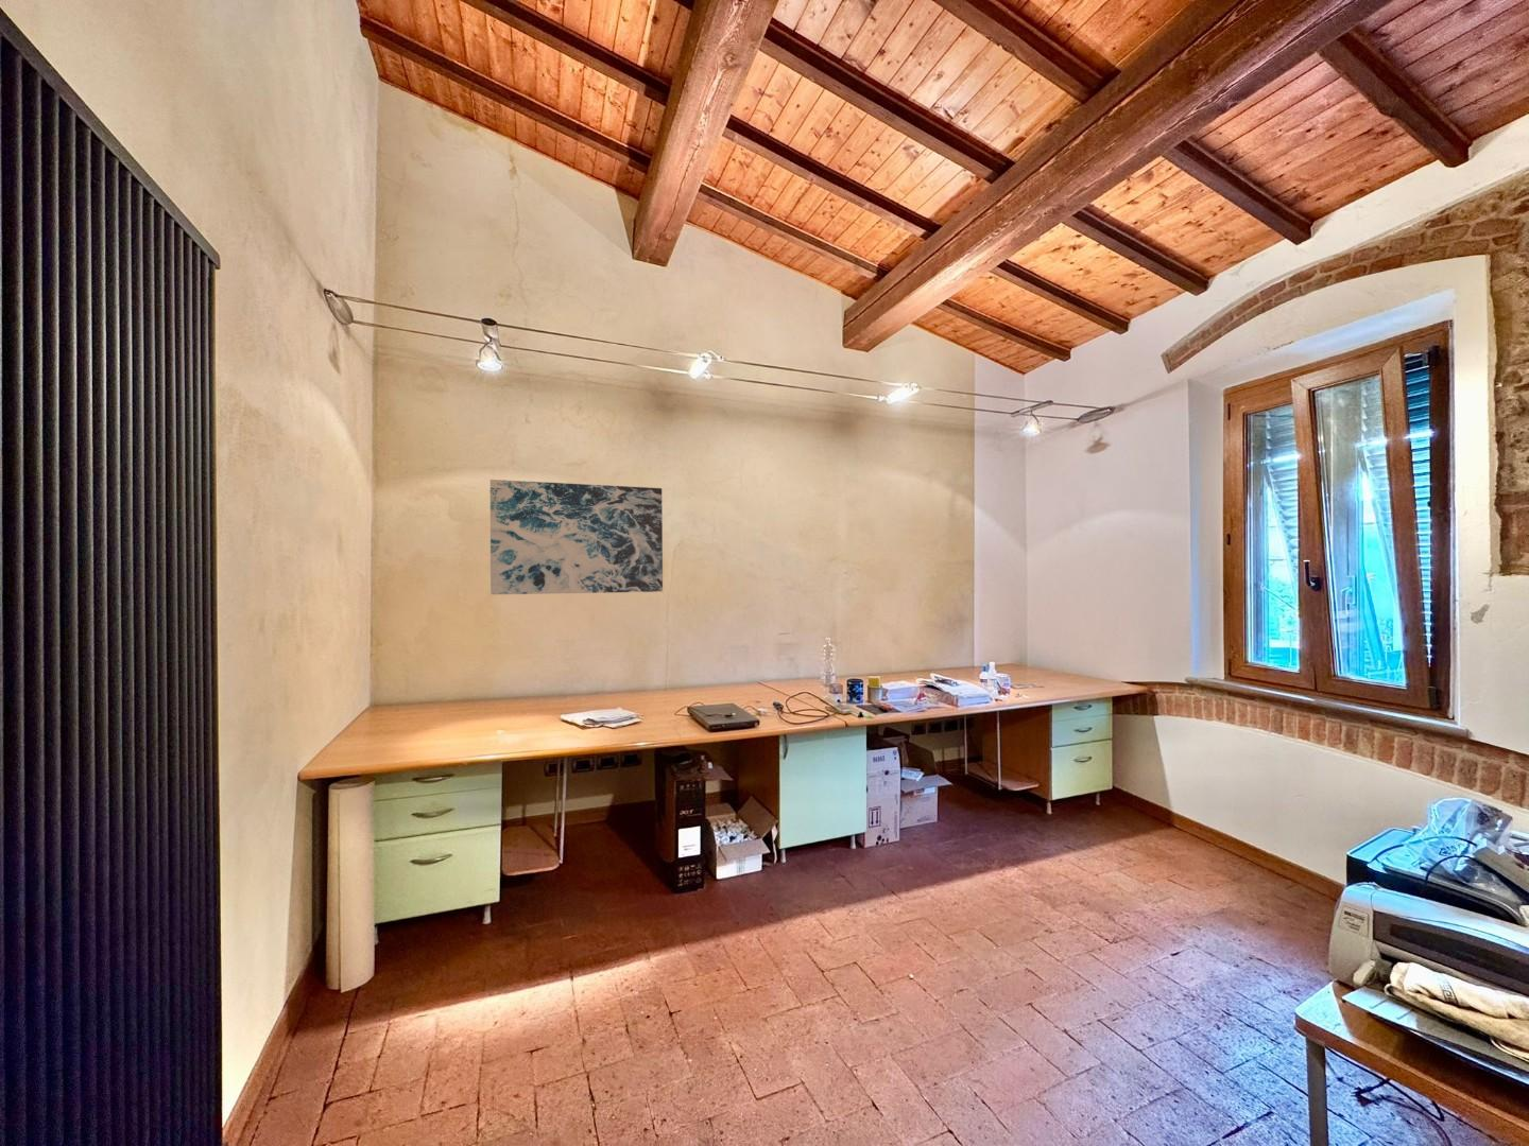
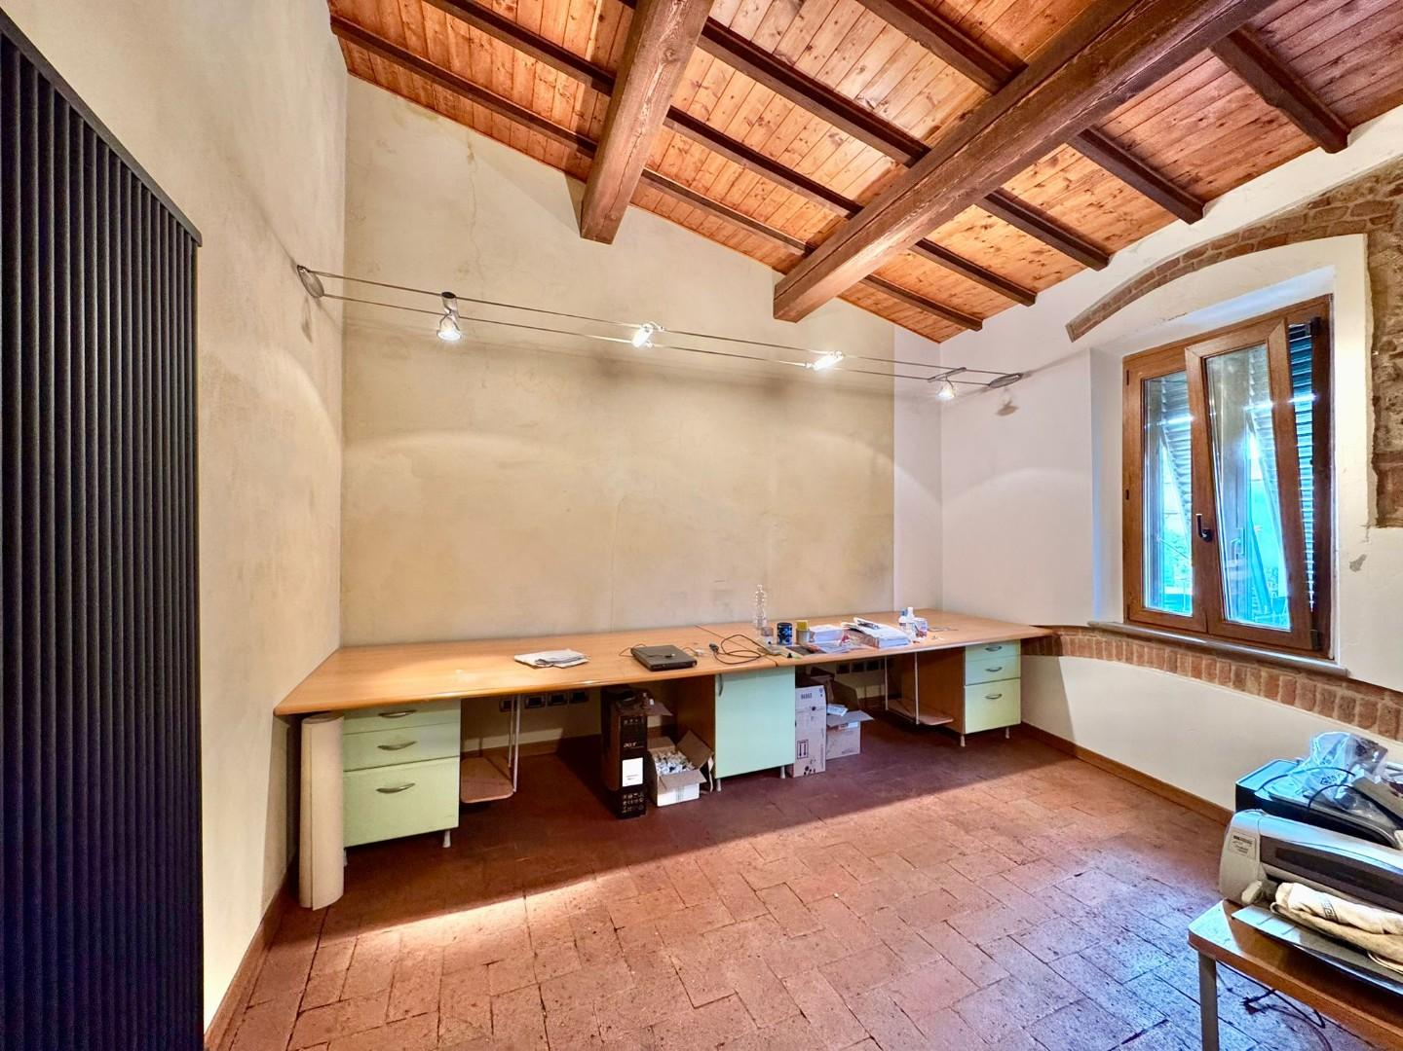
- wall art (580, 538)
